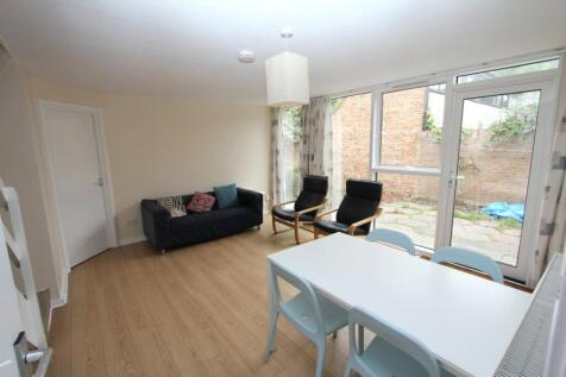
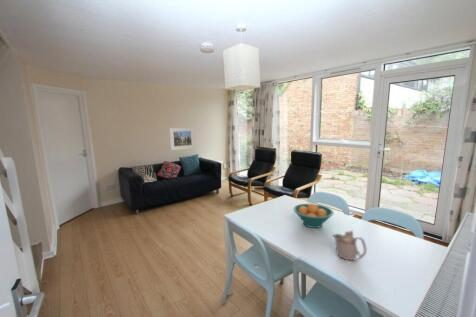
+ teapot (348, 244)
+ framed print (182, 138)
+ fruit bowl (312, 213)
